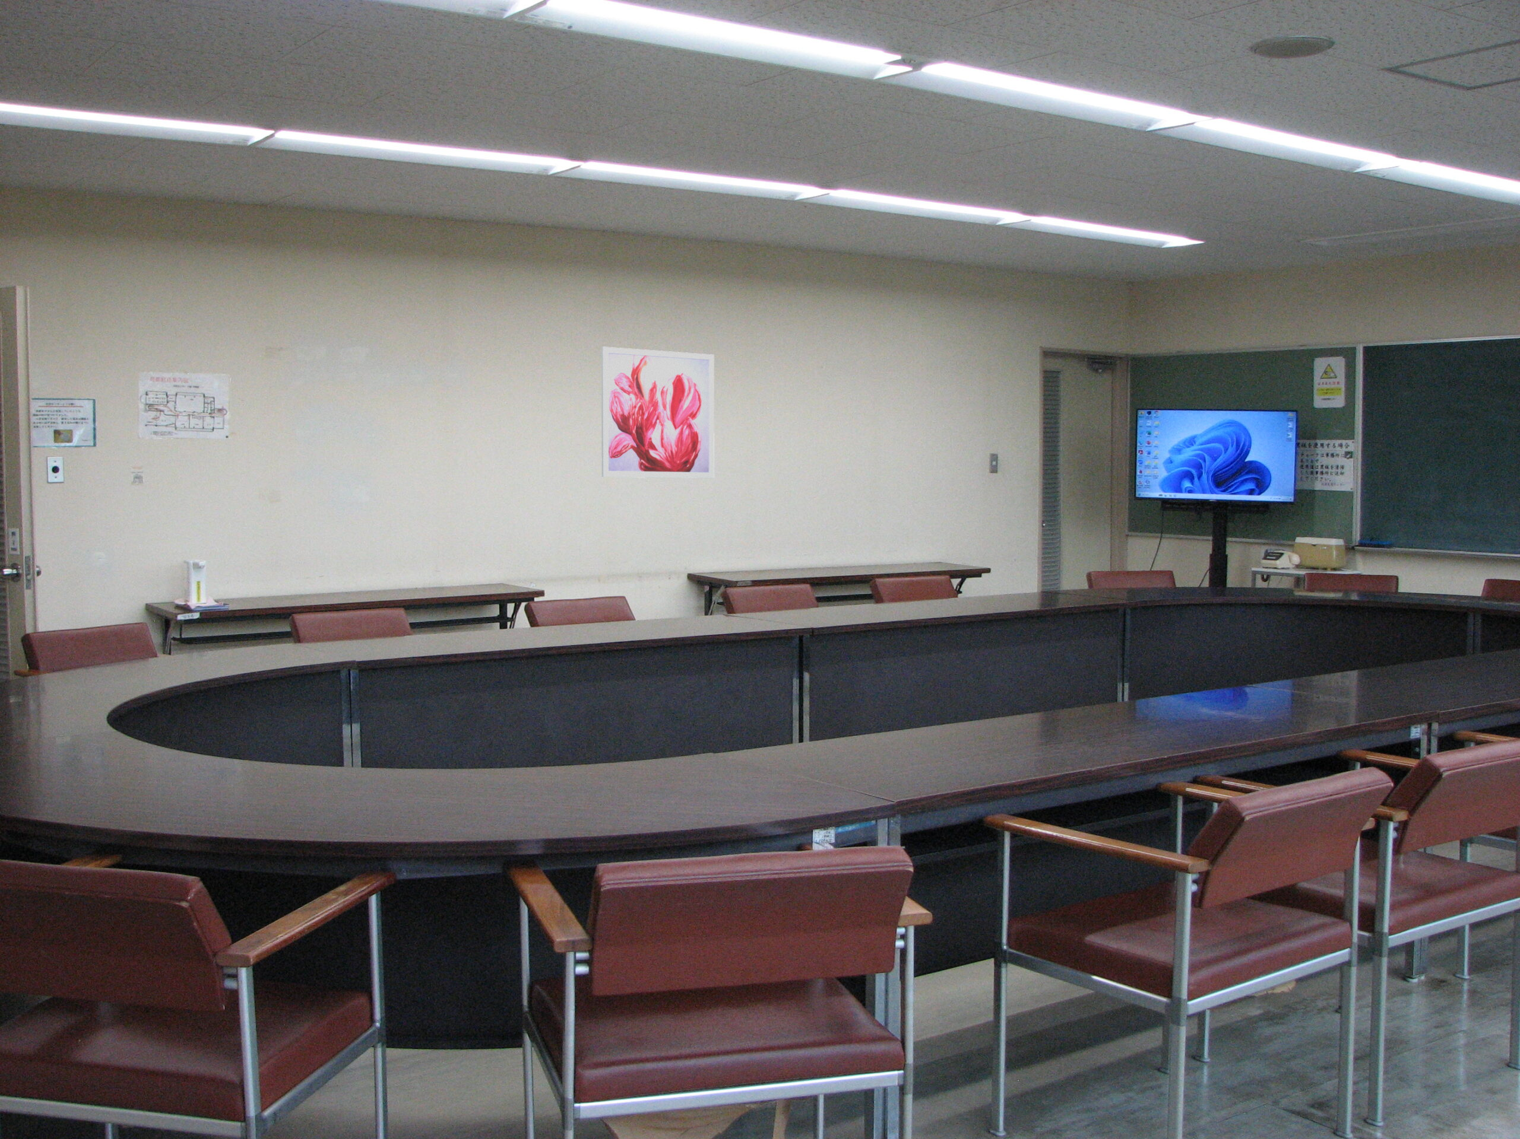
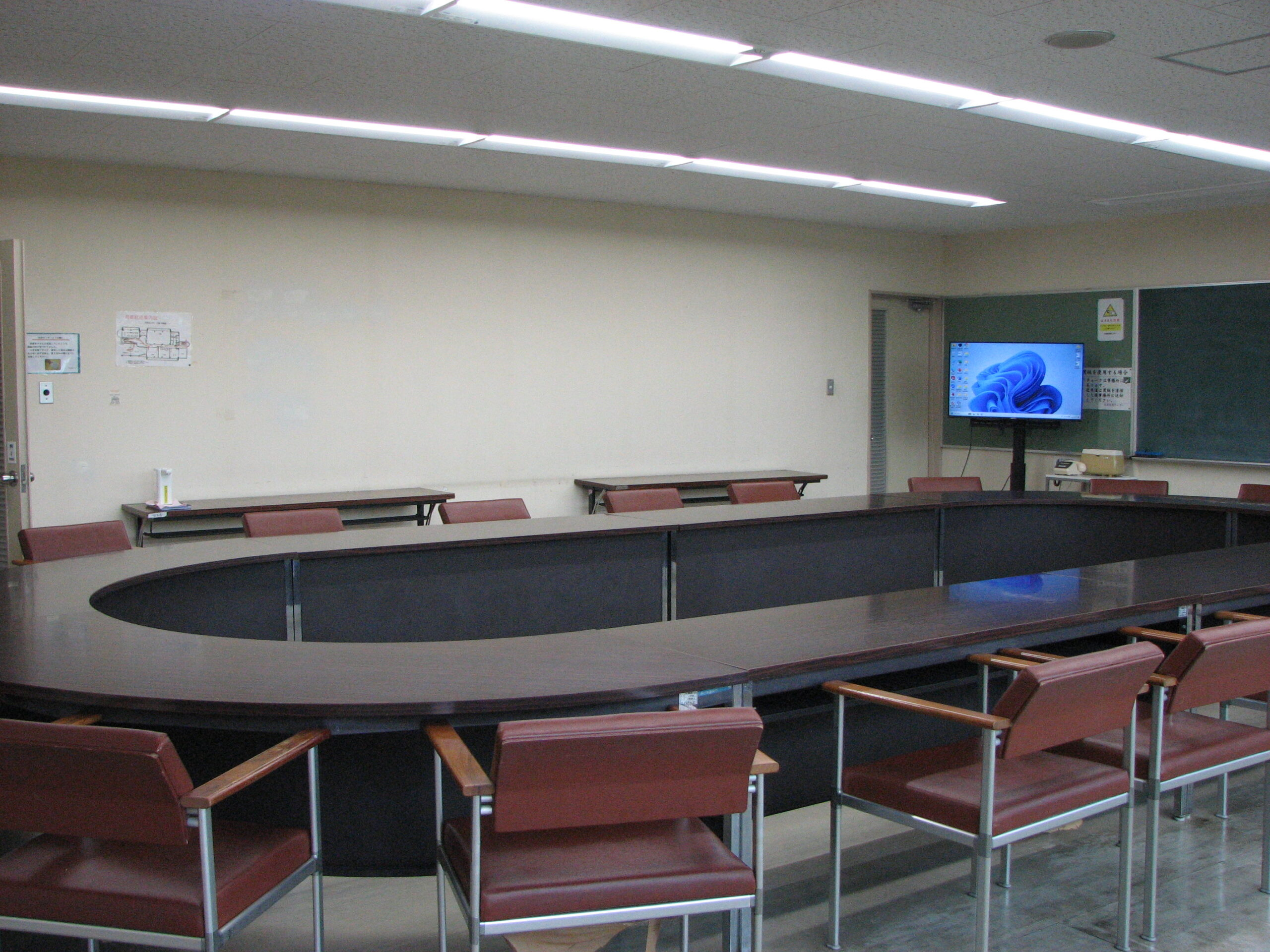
- wall art (659, 414)
